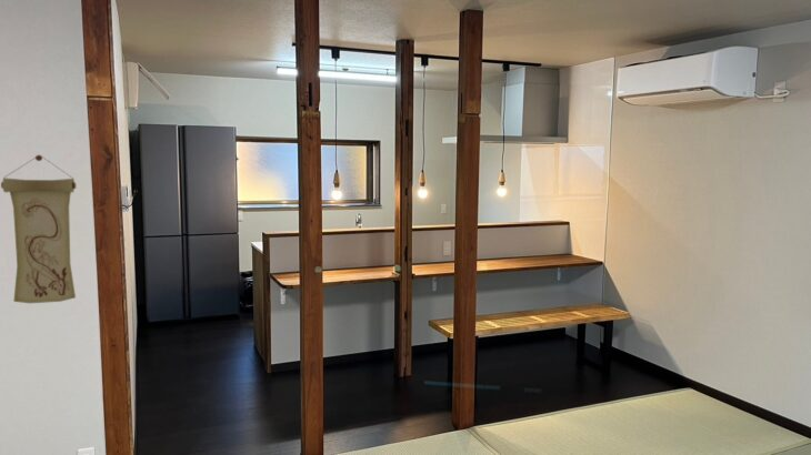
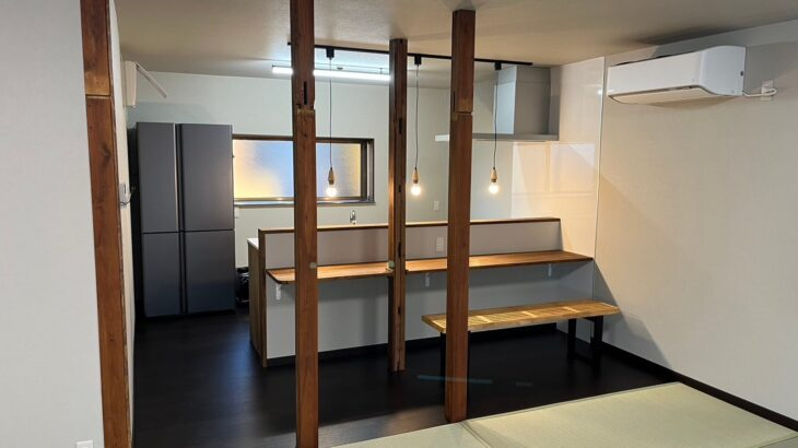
- wall scroll (41, 229)
